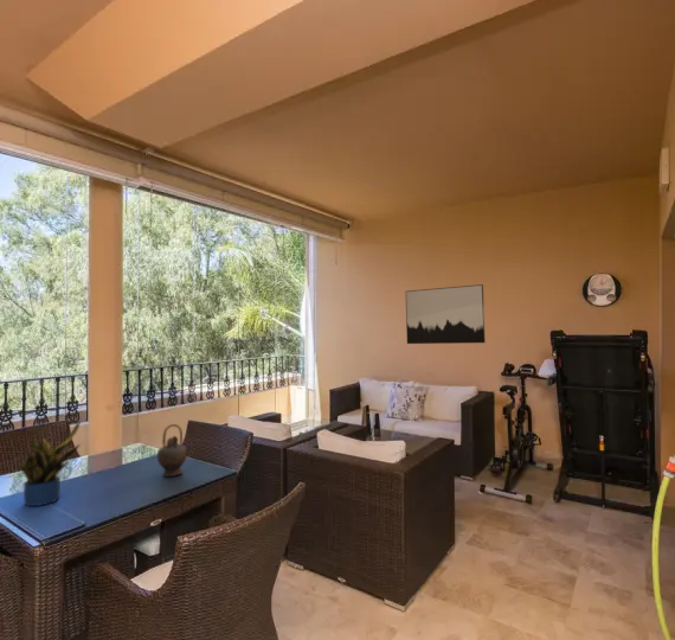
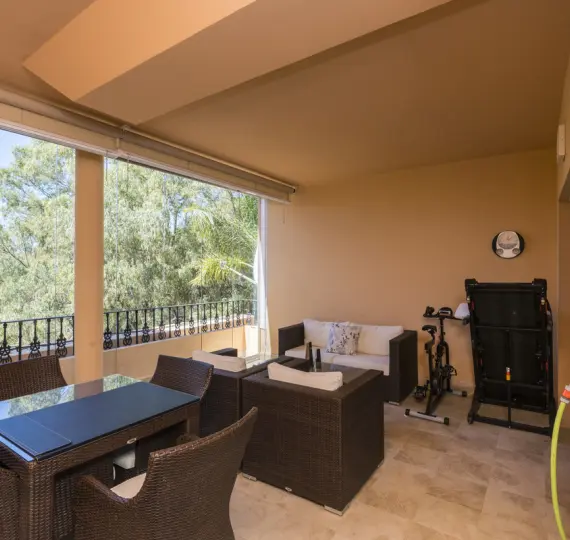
- potted plant (53, 459)
- wall art (443, 315)
- teapot (175, 449)
